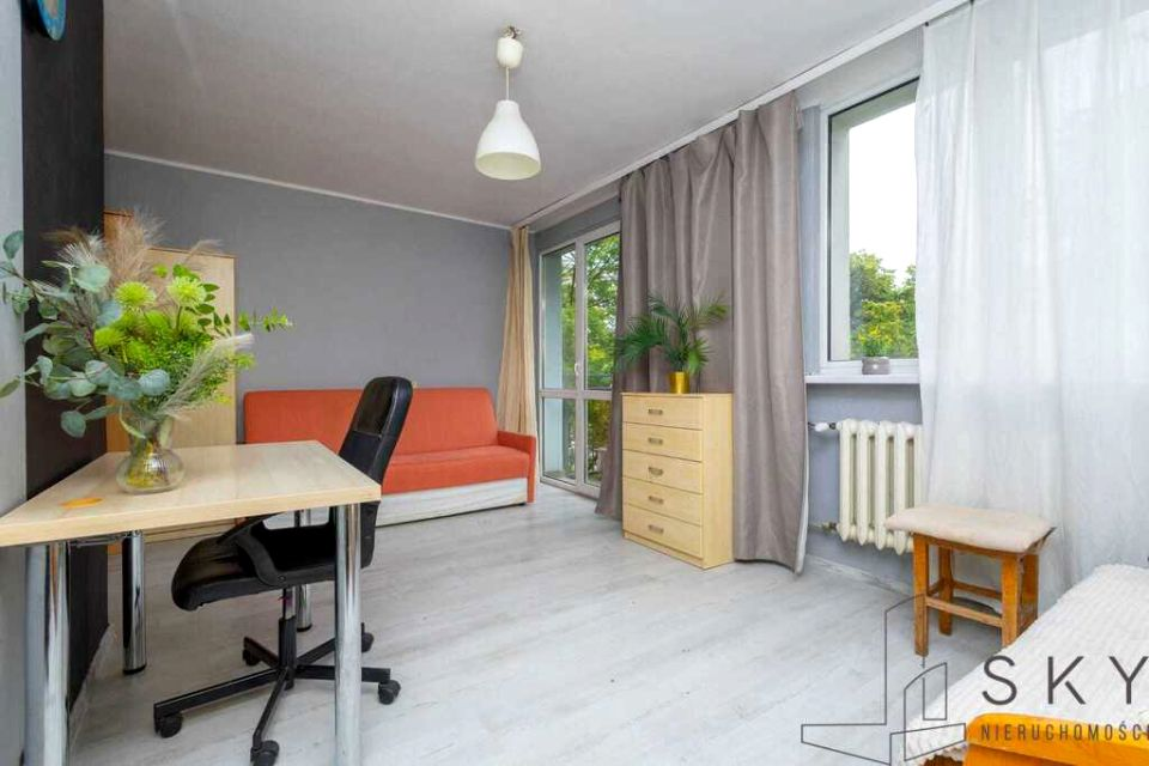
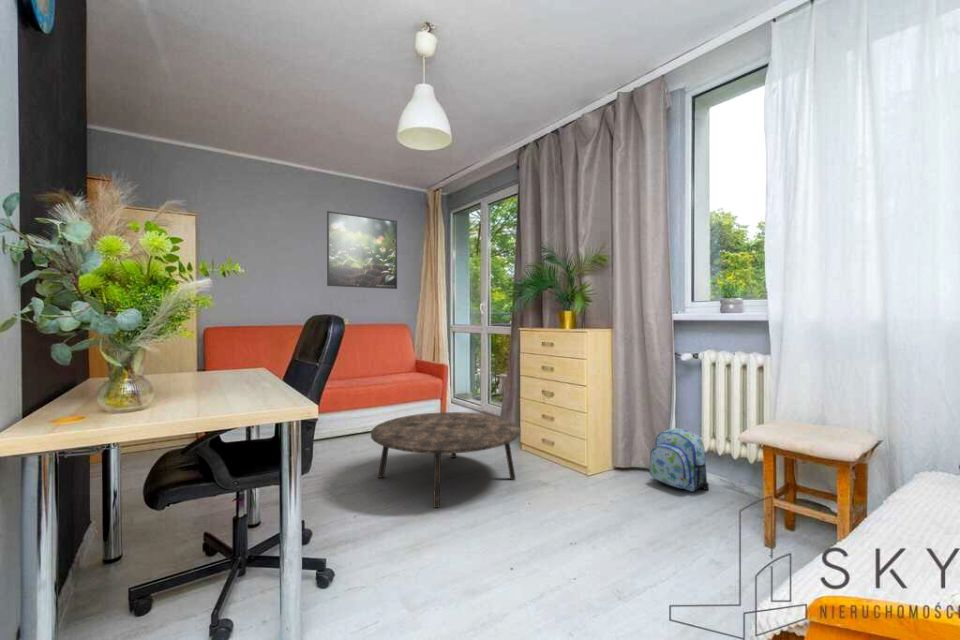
+ coffee table (446, 452)
+ backpack (677, 458)
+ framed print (363, 251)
